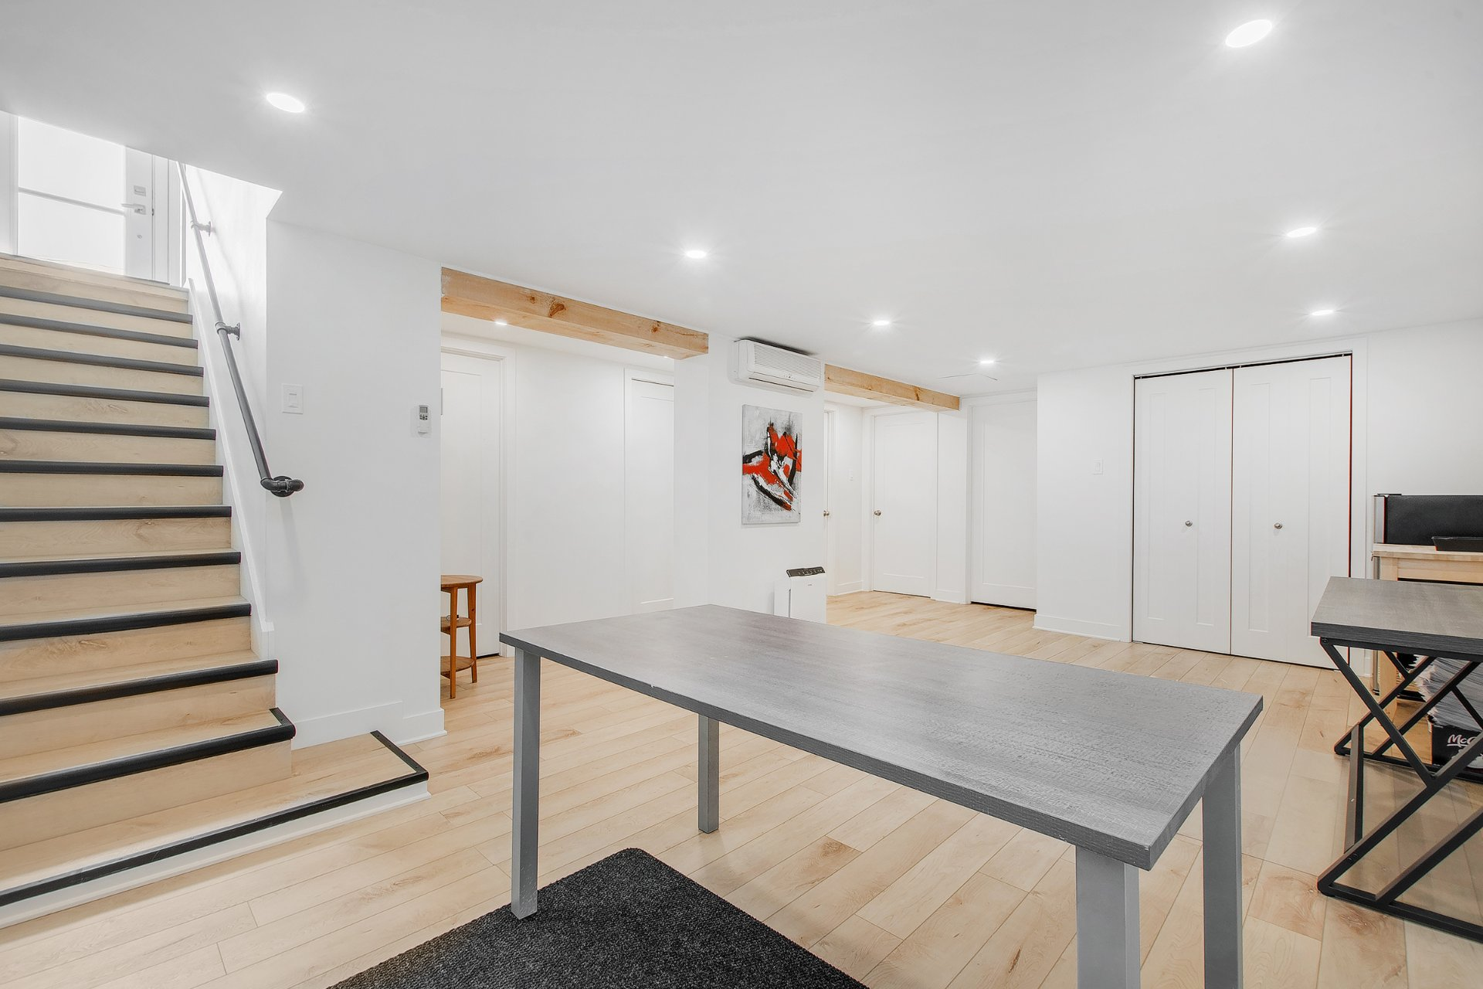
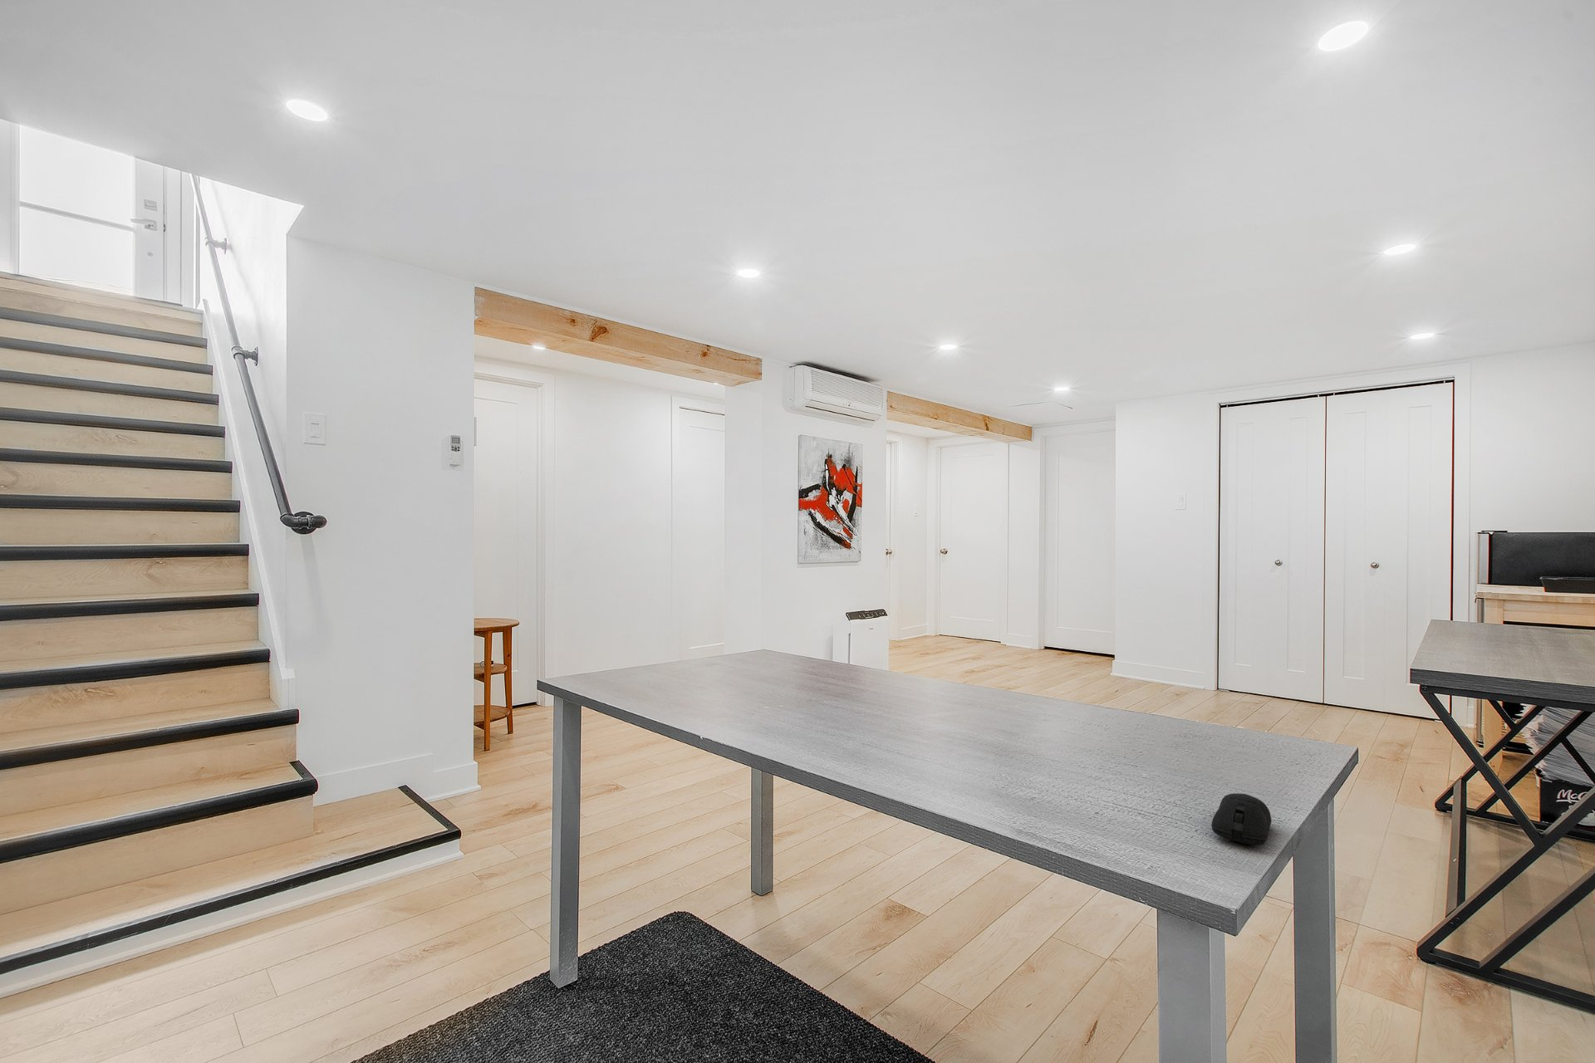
+ computer mouse (1241, 814)
